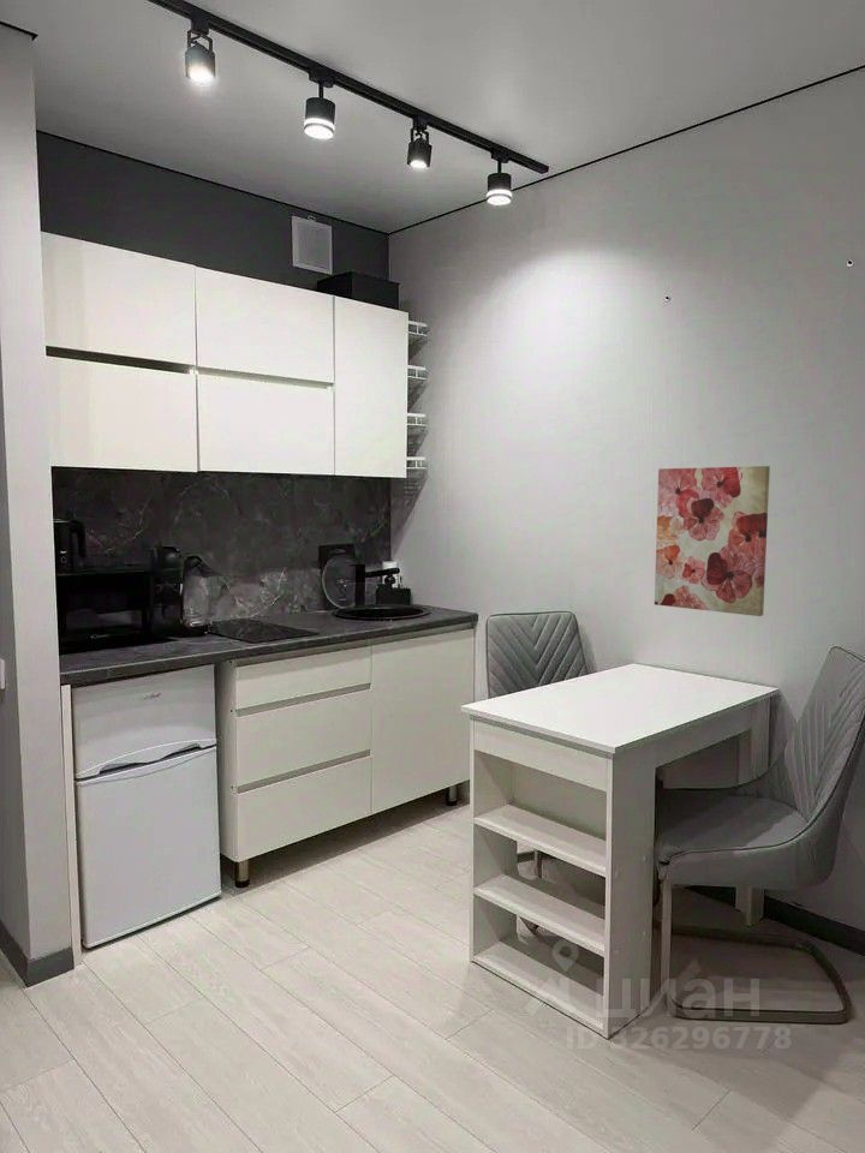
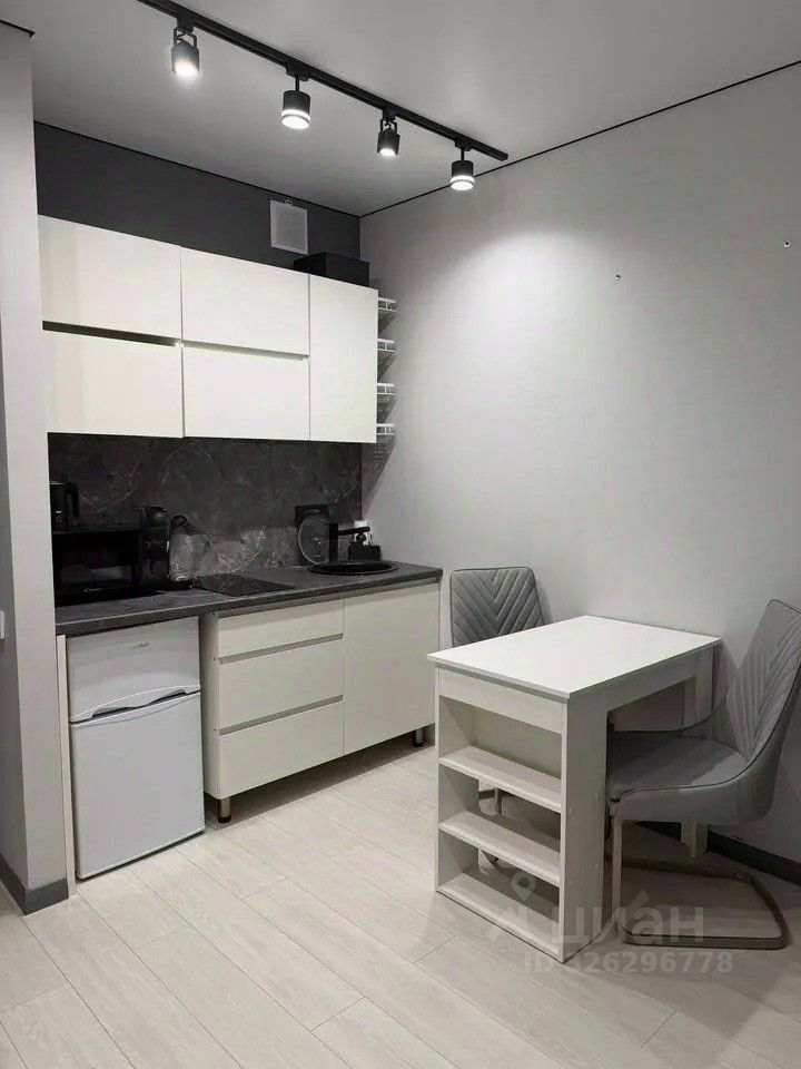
- wall art (709, 539)
